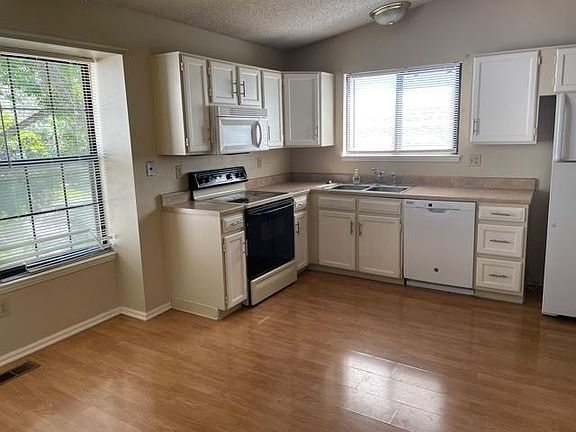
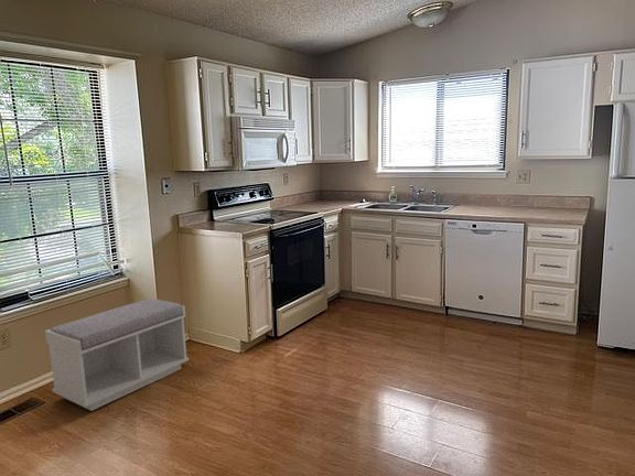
+ bench (122, 348)
